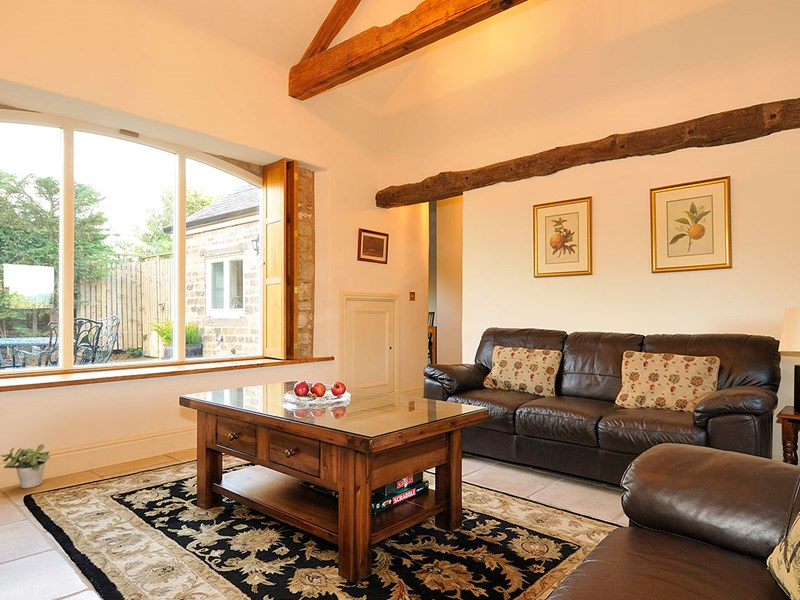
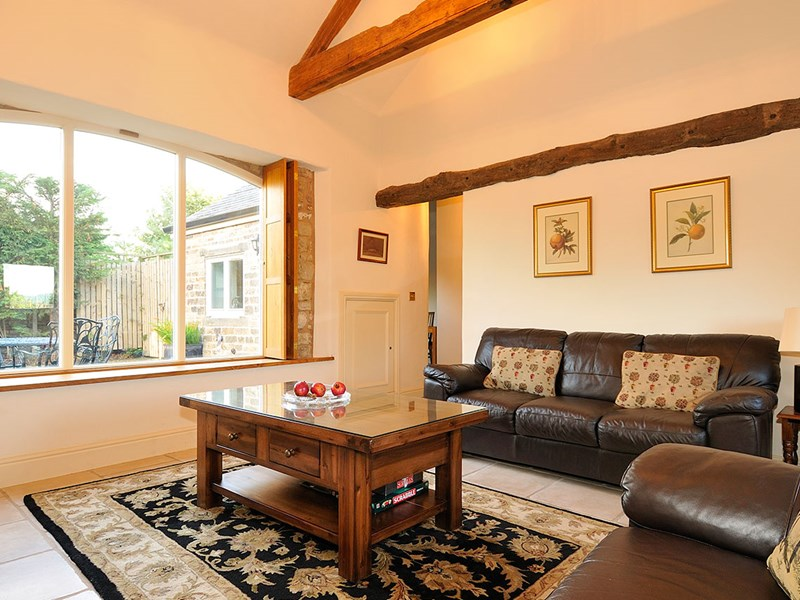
- potted plant (26, 466)
